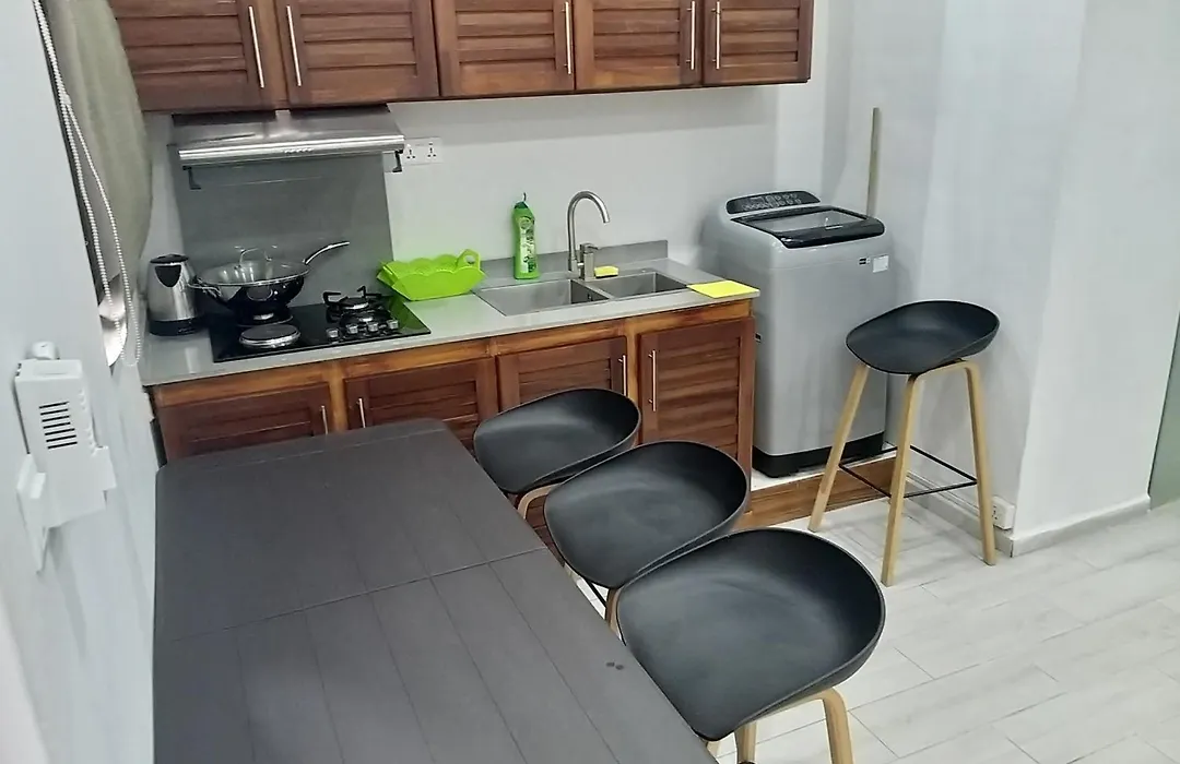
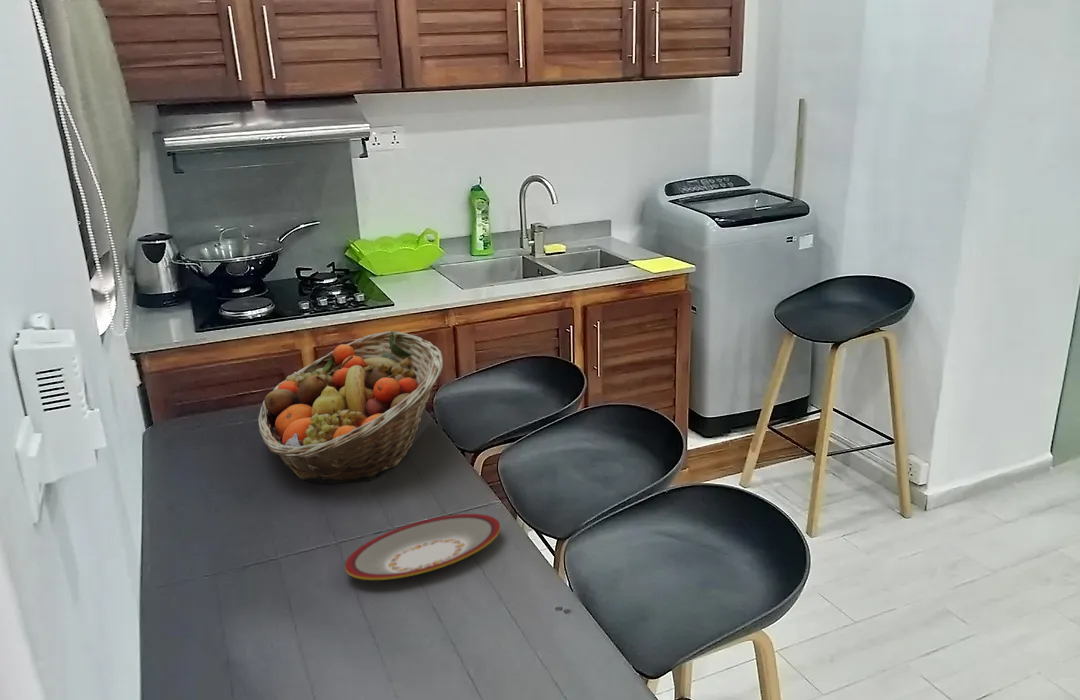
+ plate (425, 550)
+ fruit basket (352, 403)
